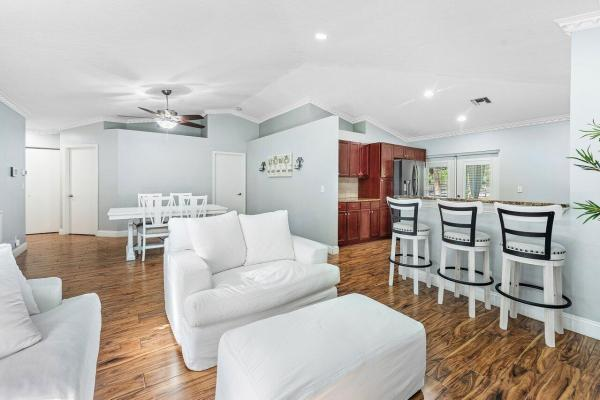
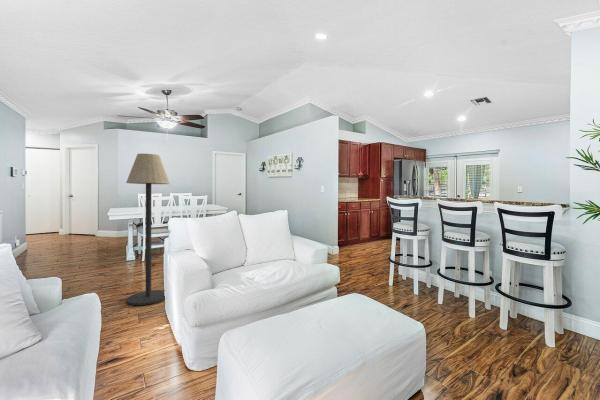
+ floor lamp (148, 226)
